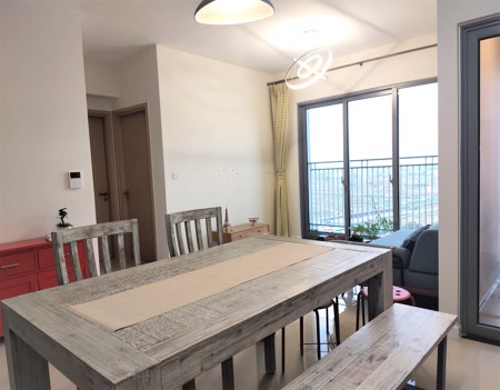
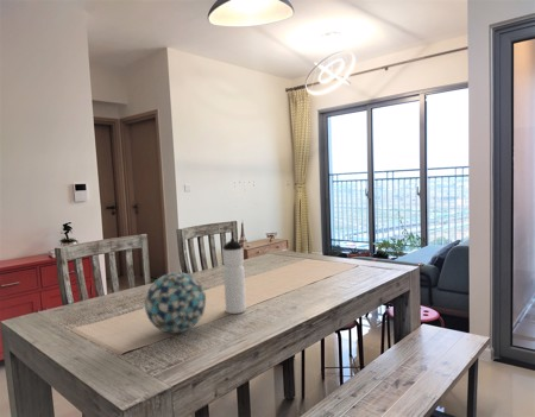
+ water bottle (233, 274)
+ decorative ball (175, 302)
